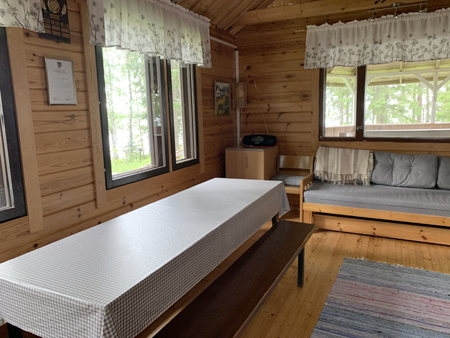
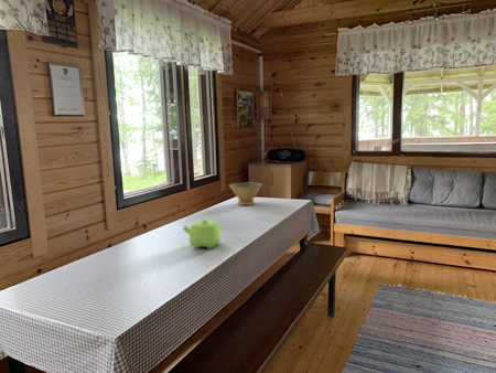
+ teapot (201, 231)
+ bowl (246, 193)
